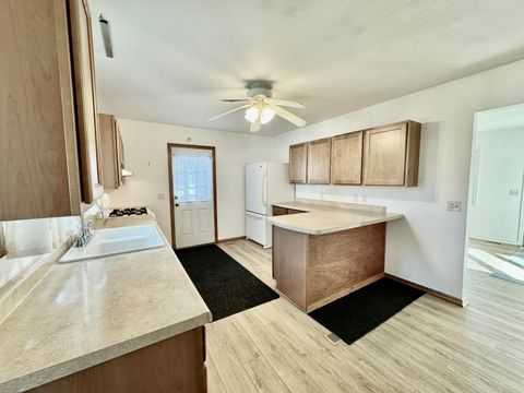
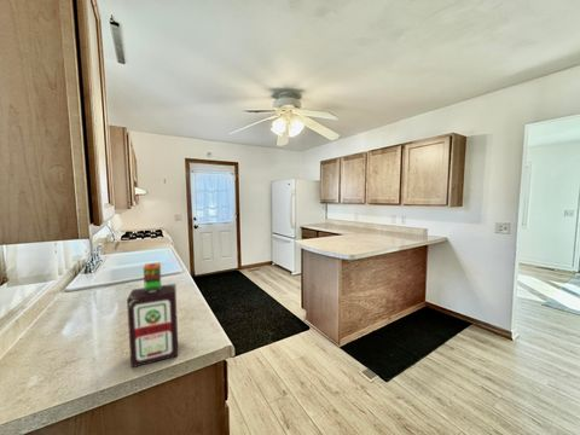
+ bottle (153, 309)
